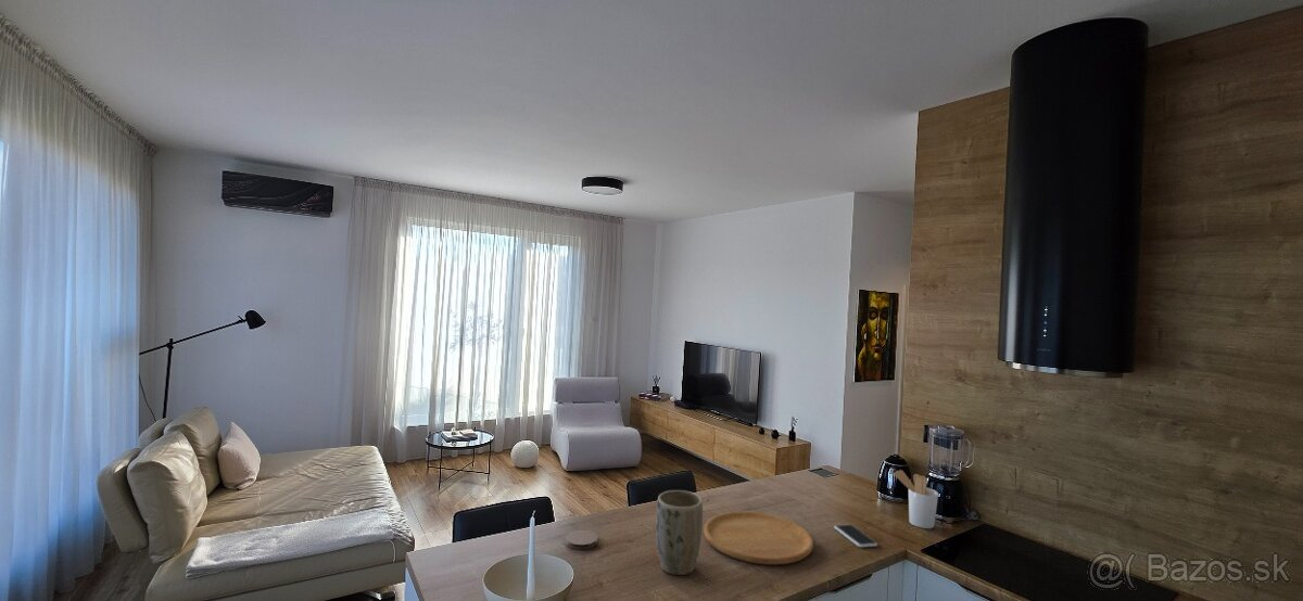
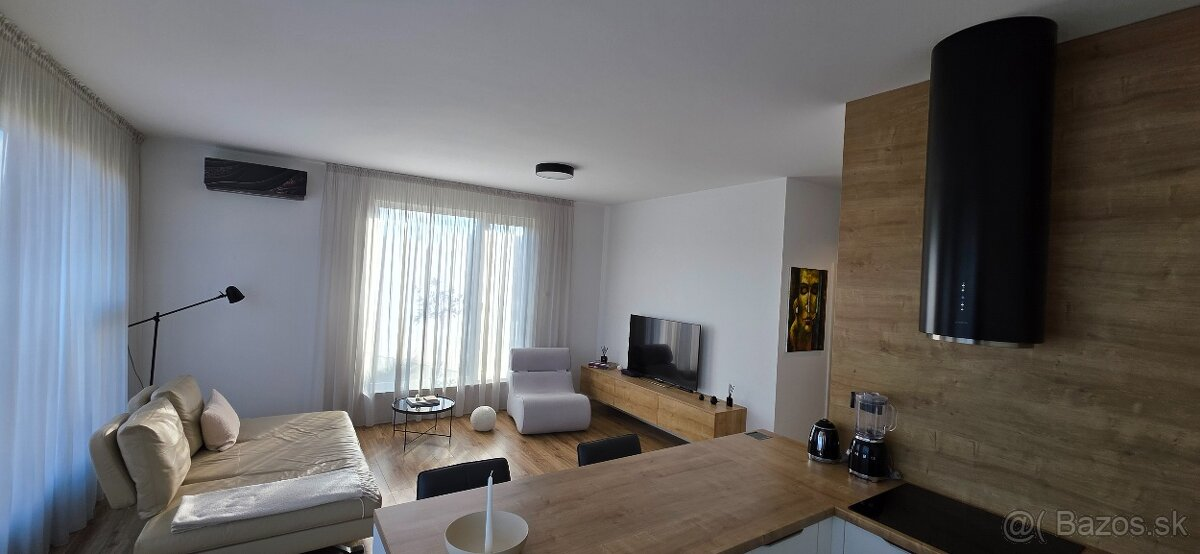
- utensil holder (914, 497)
- plant pot (679, 532)
- coaster (581, 539)
- cutting board (757, 536)
- smartphone (855, 535)
